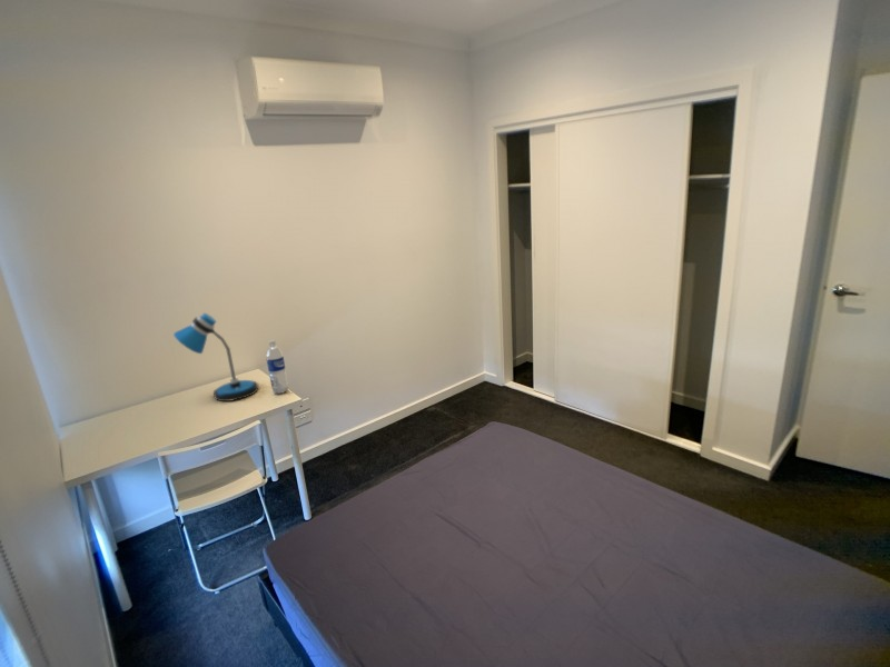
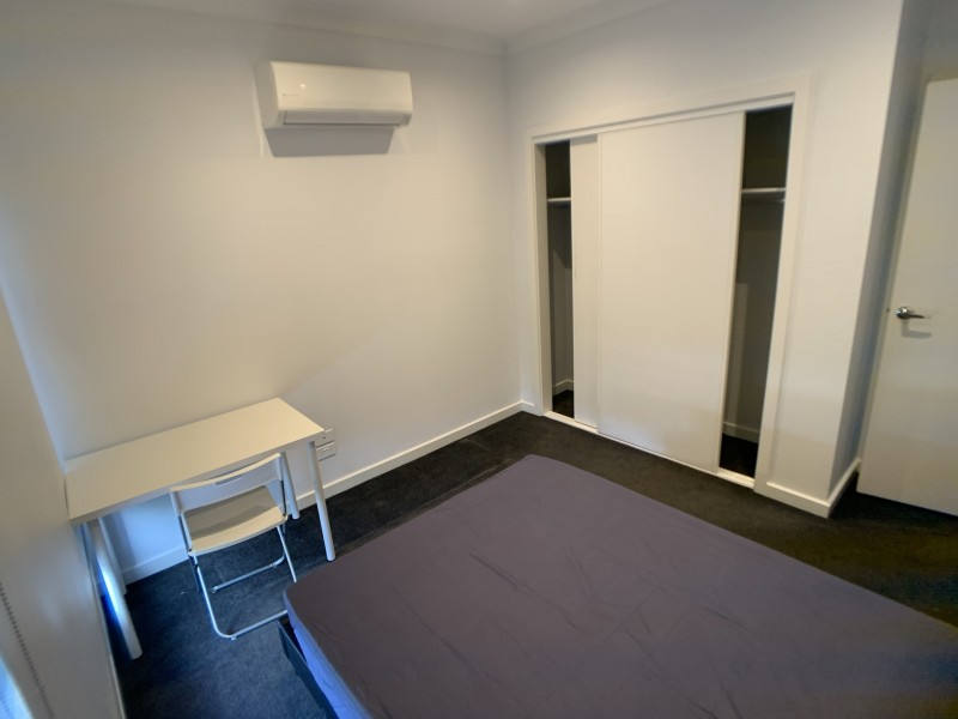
- desk lamp (227, 355)
- water bottle (276, 366)
